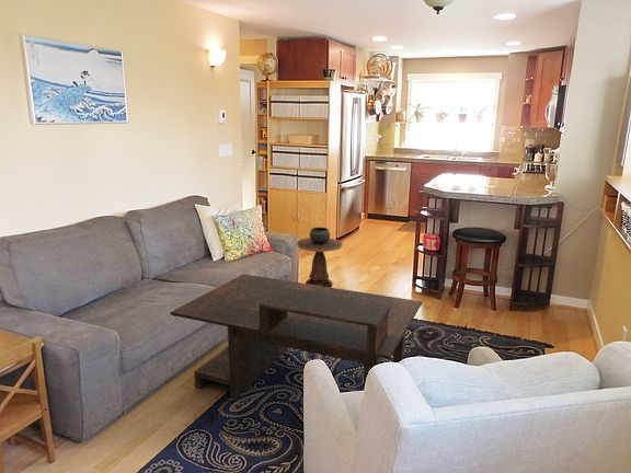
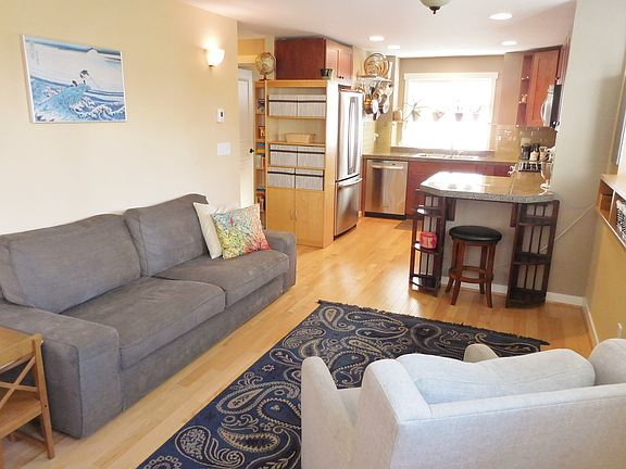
- side table (319, 264)
- coffee table (300, 333)
